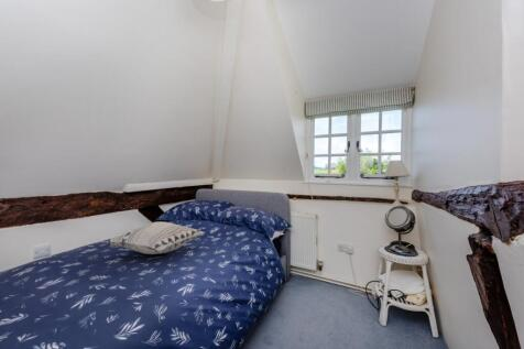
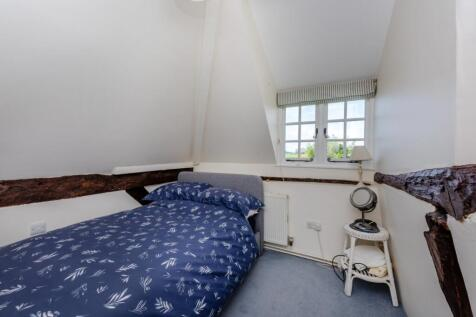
- decorative pillow (159, 237)
